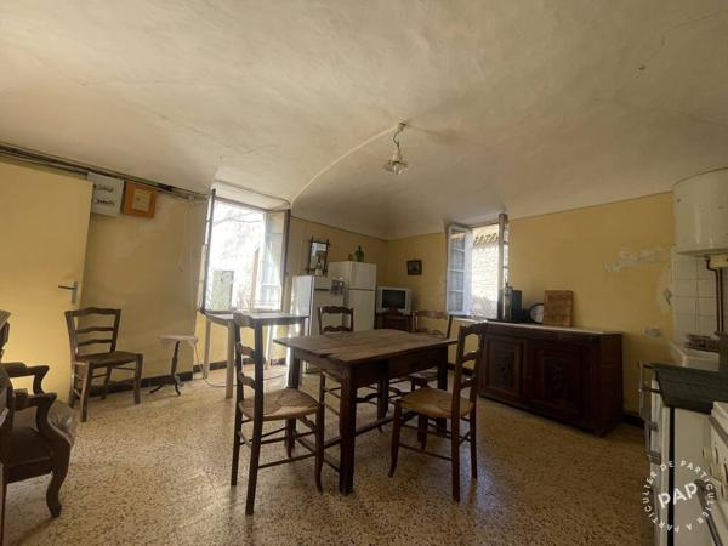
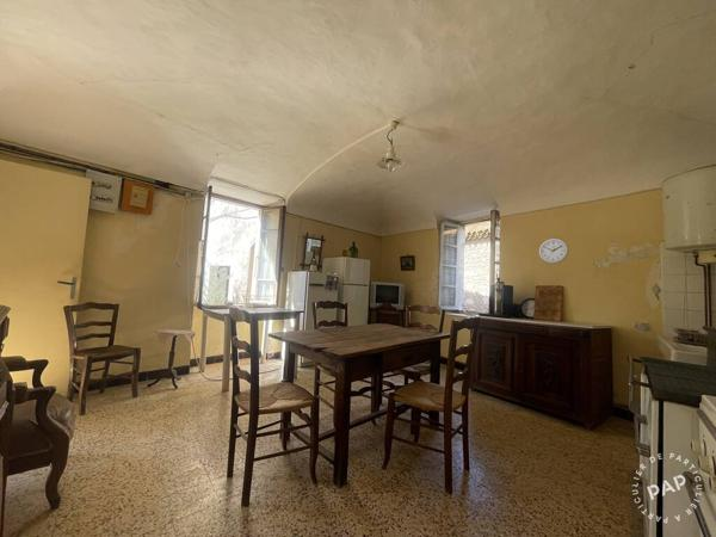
+ wall clock (553, 251)
